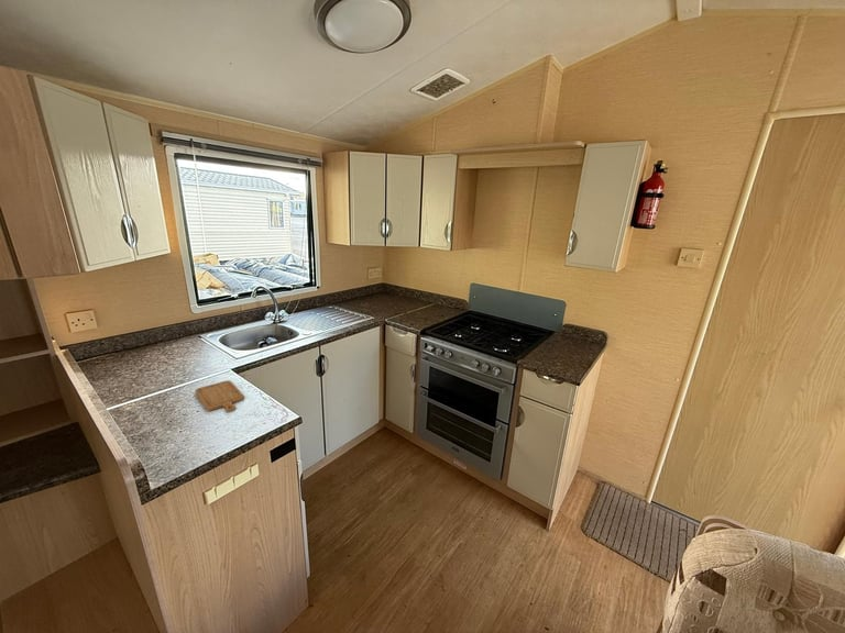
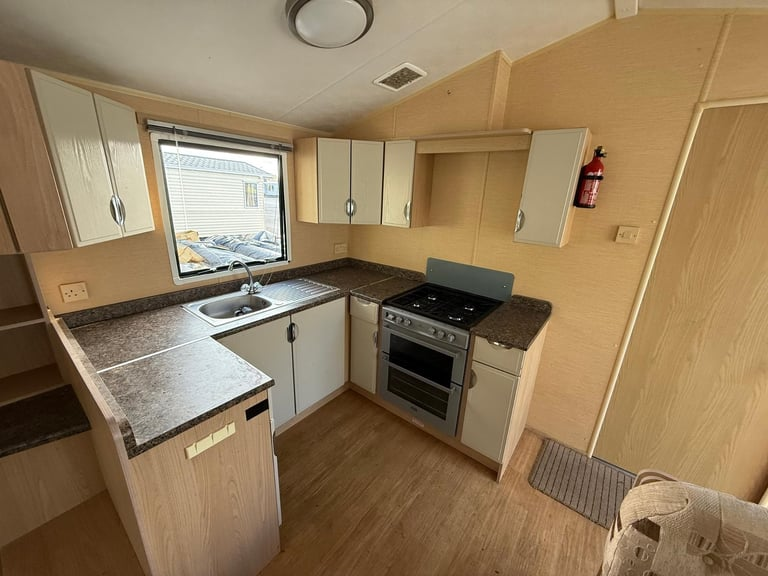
- chopping board (221, 397)
